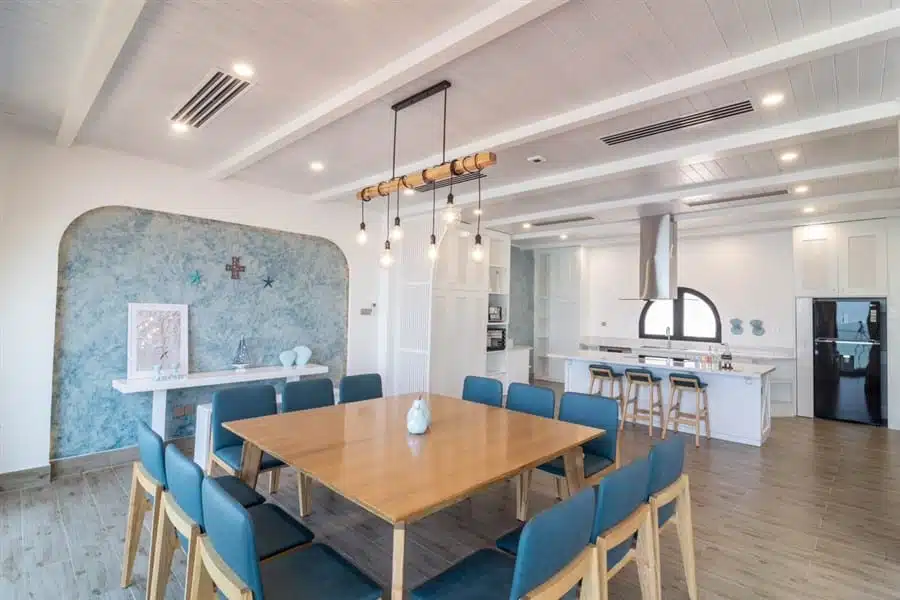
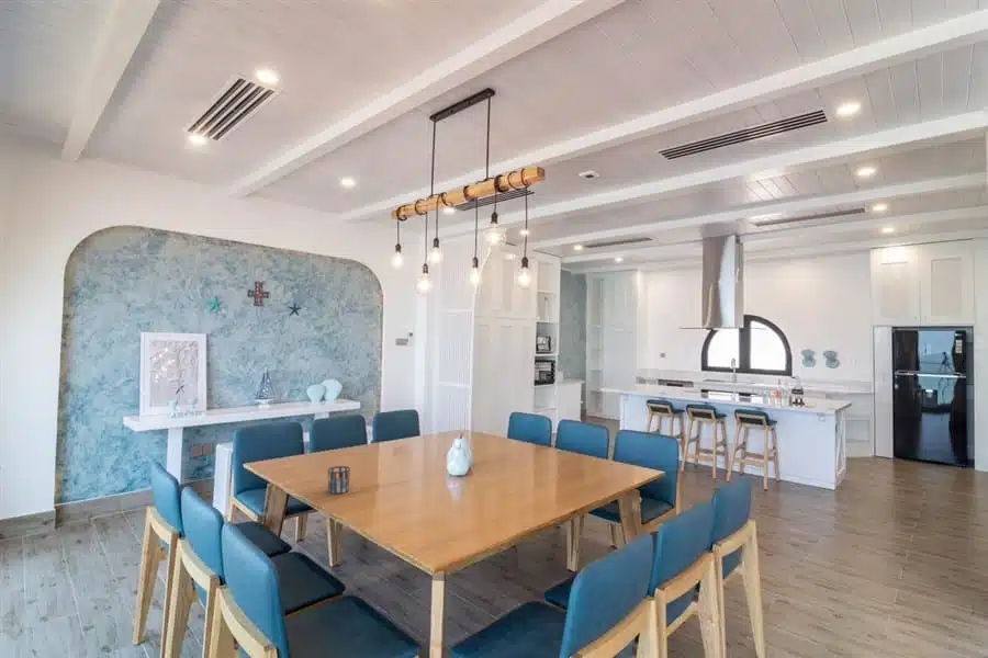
+ cup (338, 479)
